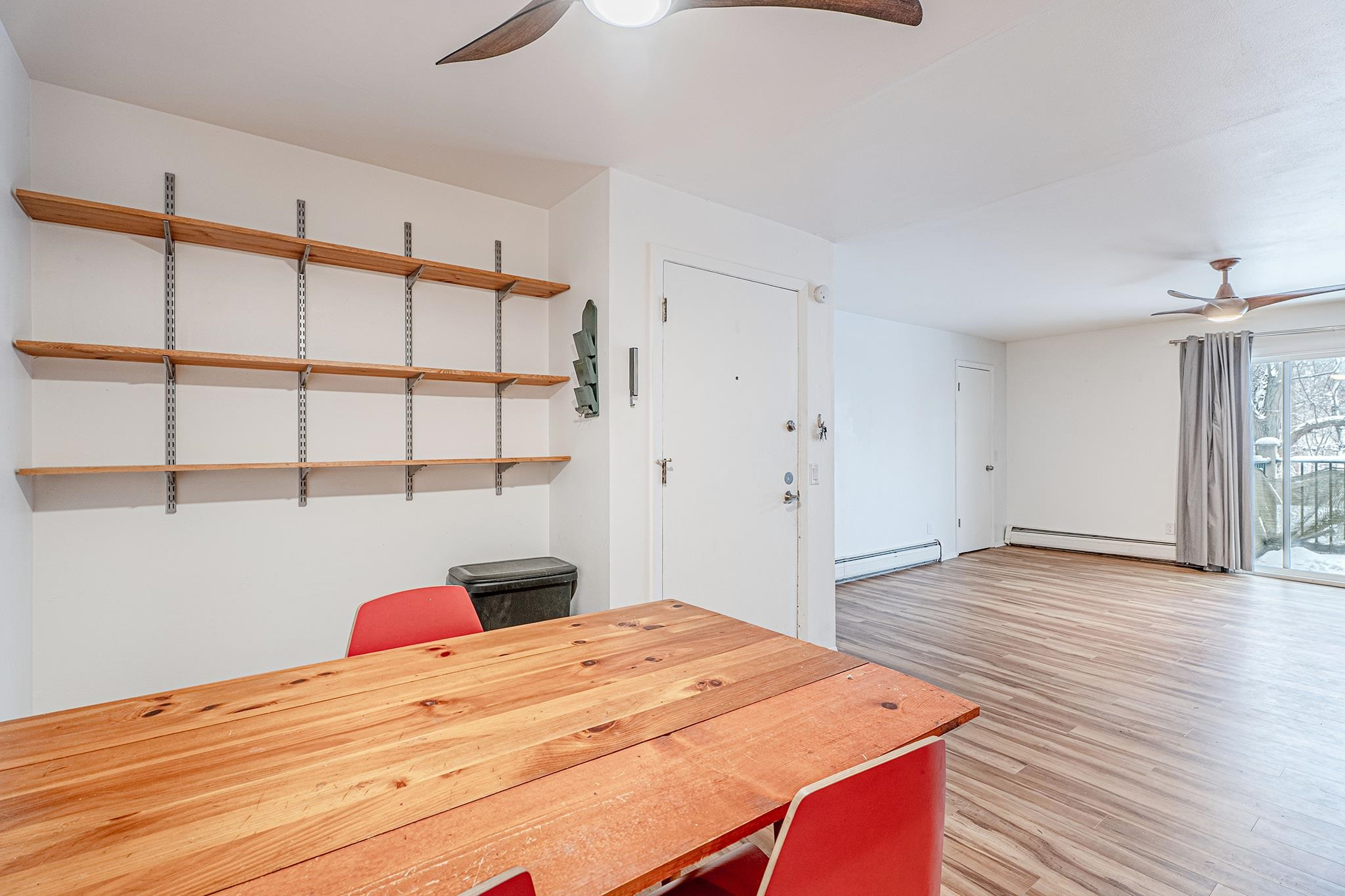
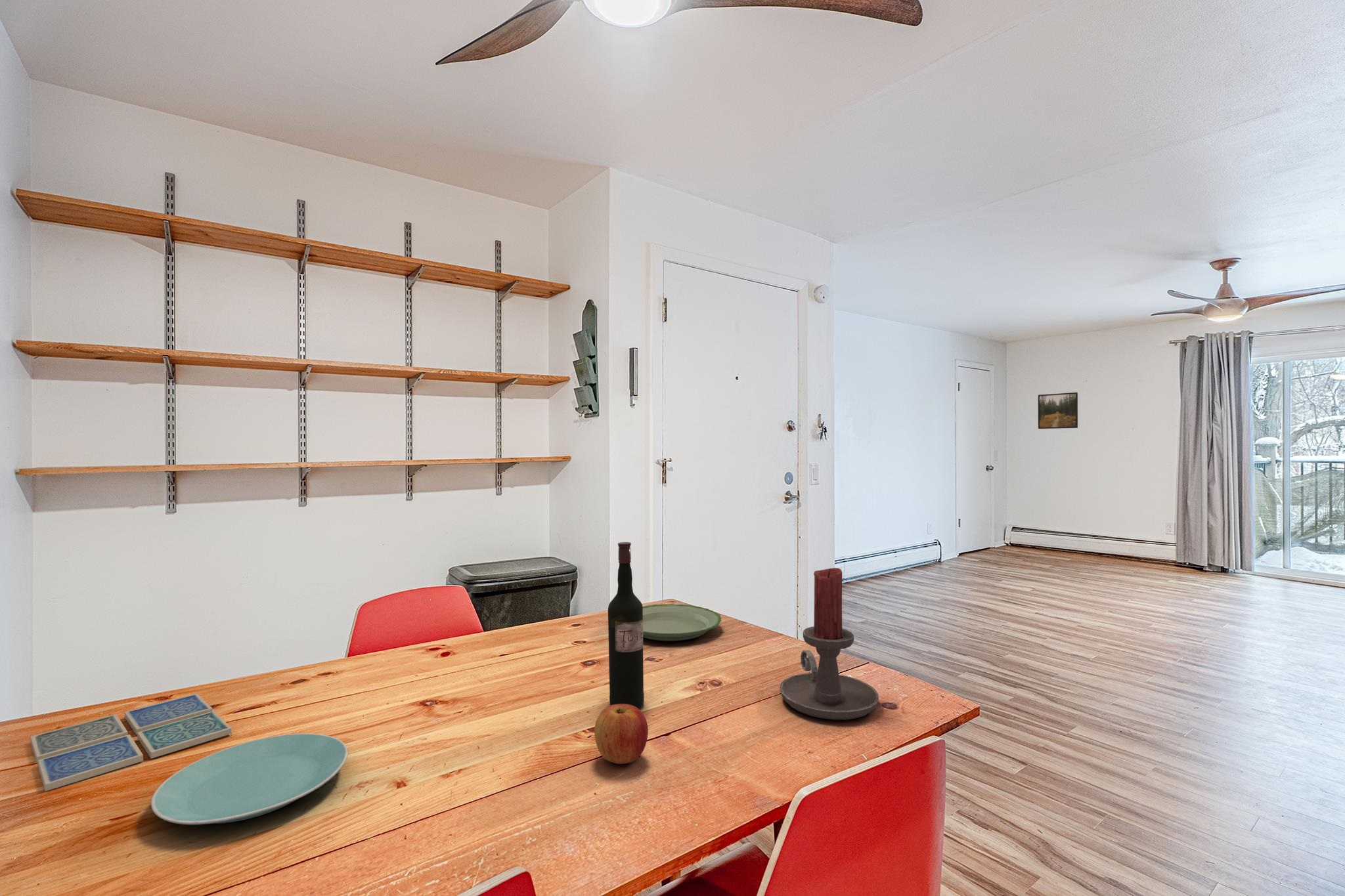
+ plate (670, 623)
+ apple (621, 733)
+ candle holder (823, 631)
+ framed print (1057, 411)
+ drink coaster (130, 735)
+ wine bottle (626, 623)
+ plate (257, 780)
